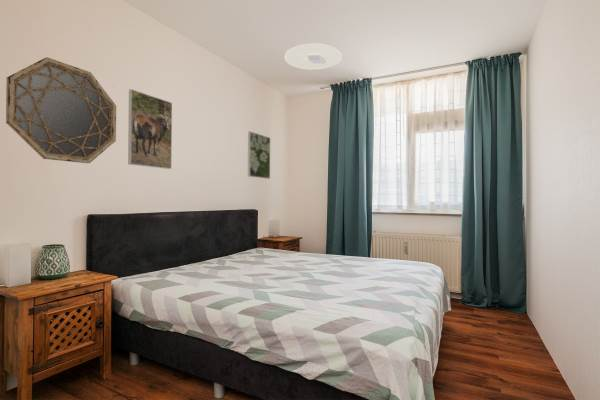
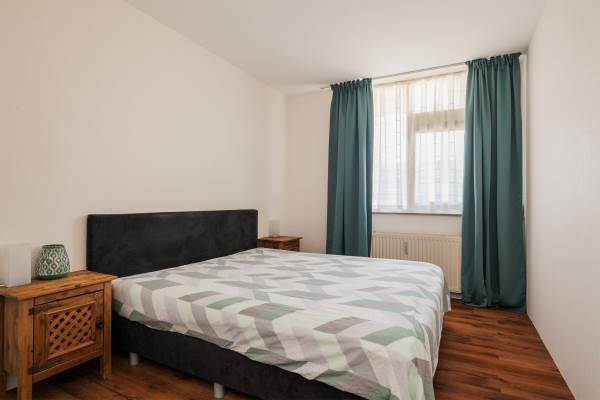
- ceiling light (313, 54)
- home mirror (68, 113)
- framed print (259, 156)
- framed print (151, 131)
